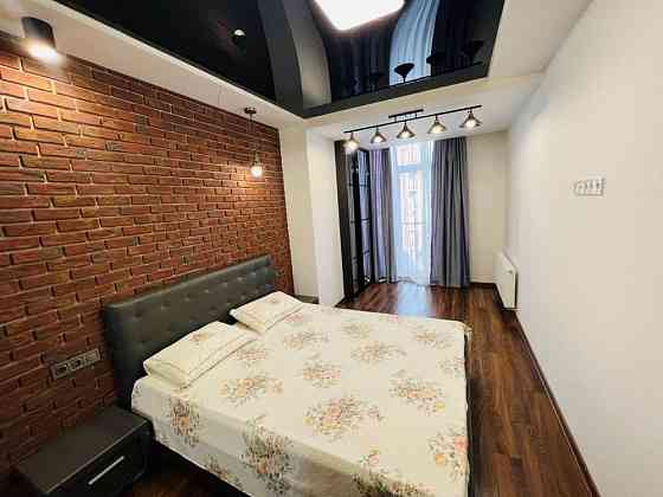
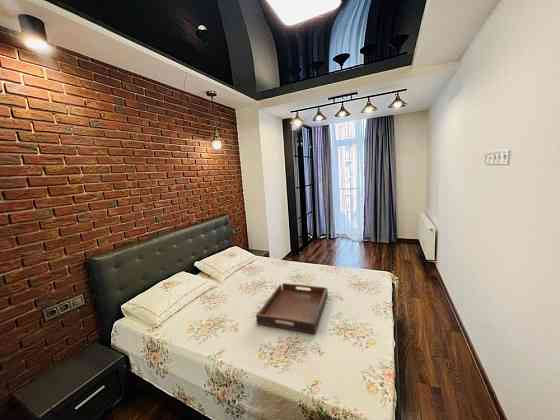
+ serving tray (295, 304)
